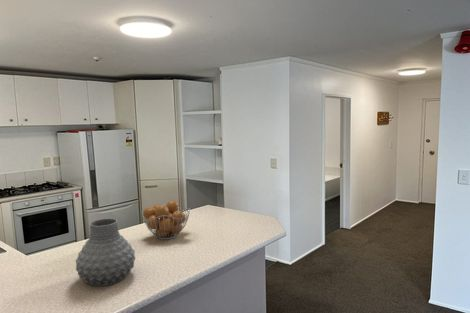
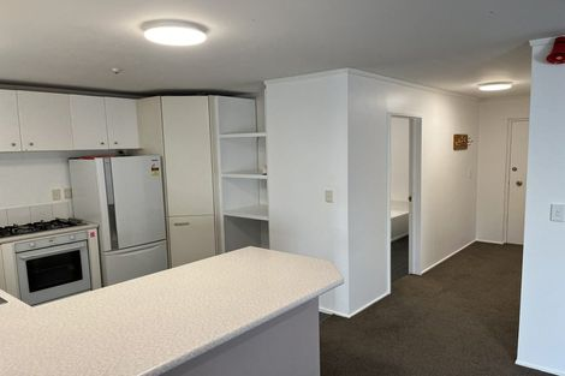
- fruit basket (166, 219)
- vase (105, 249)
